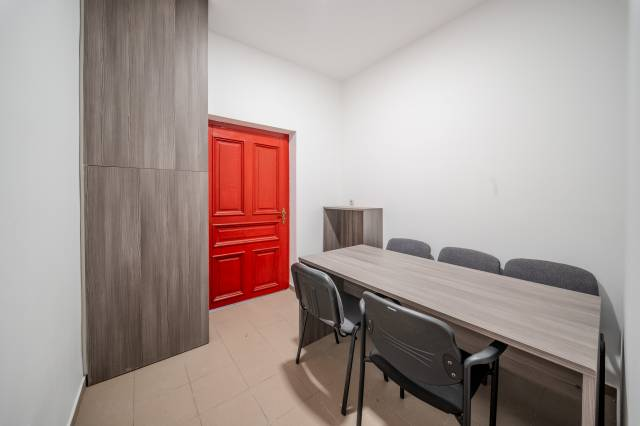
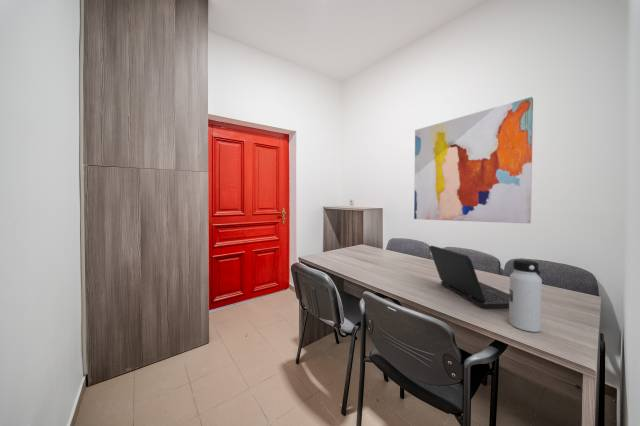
+ wall art (463, 169)
+ laptop (472, 272)
+ water bottle (525, 293)
